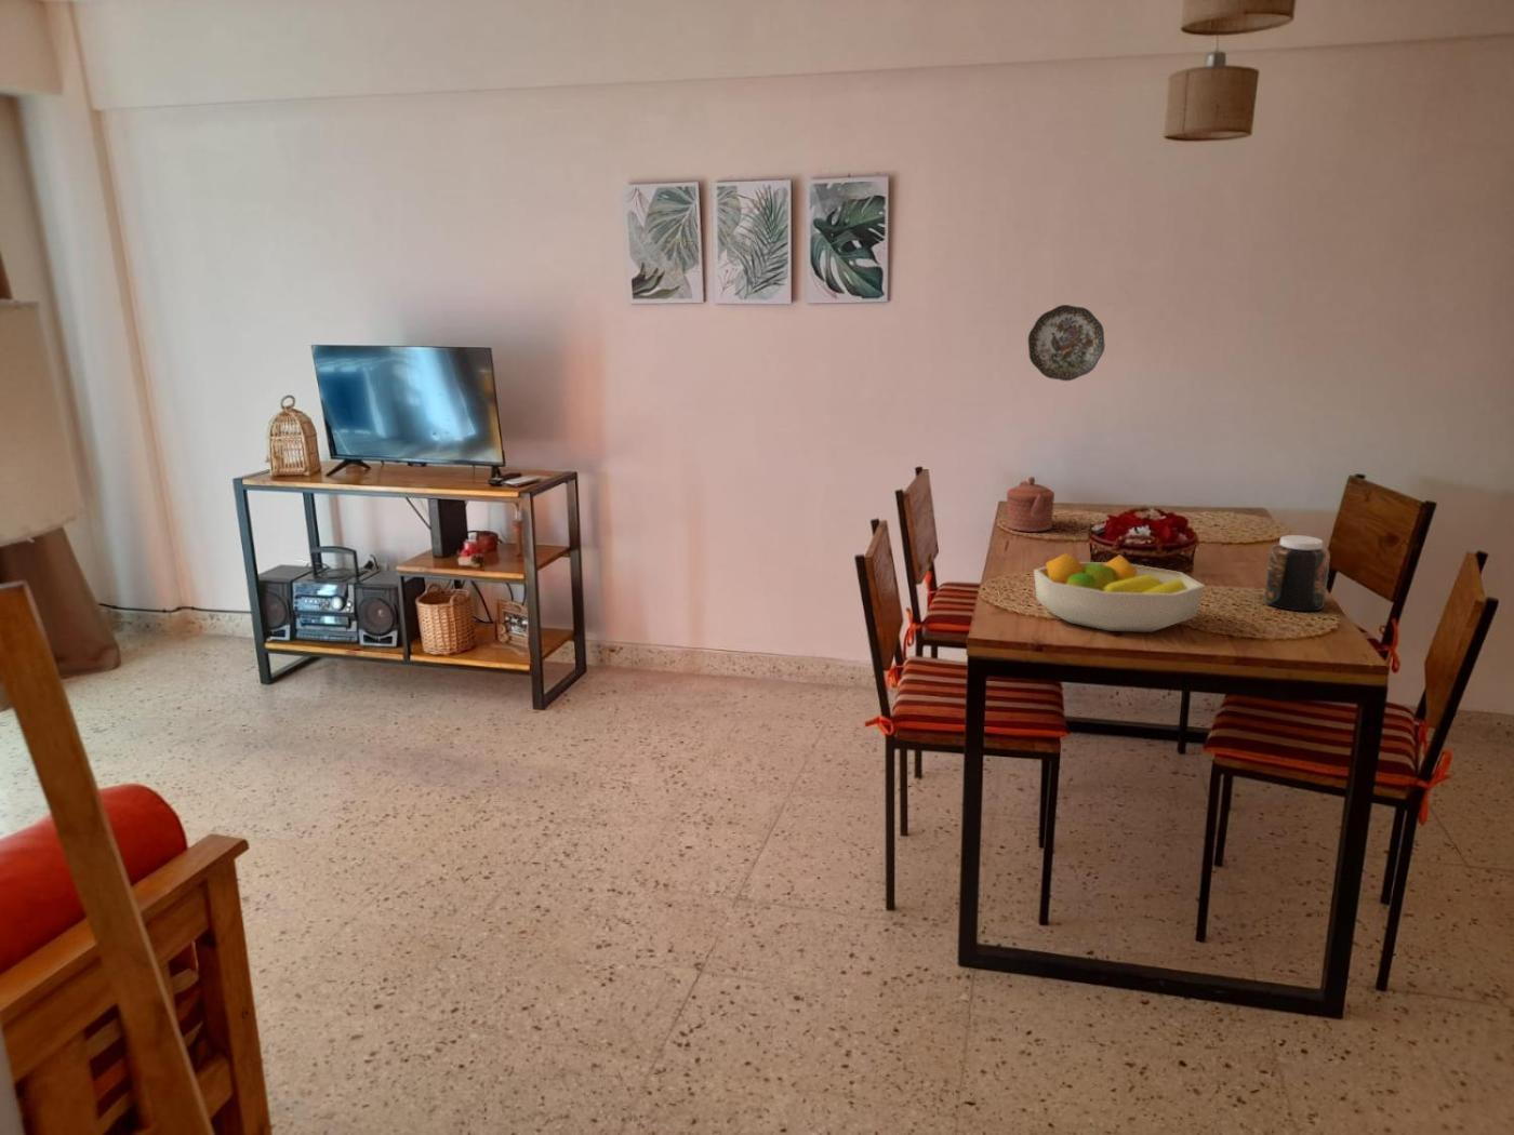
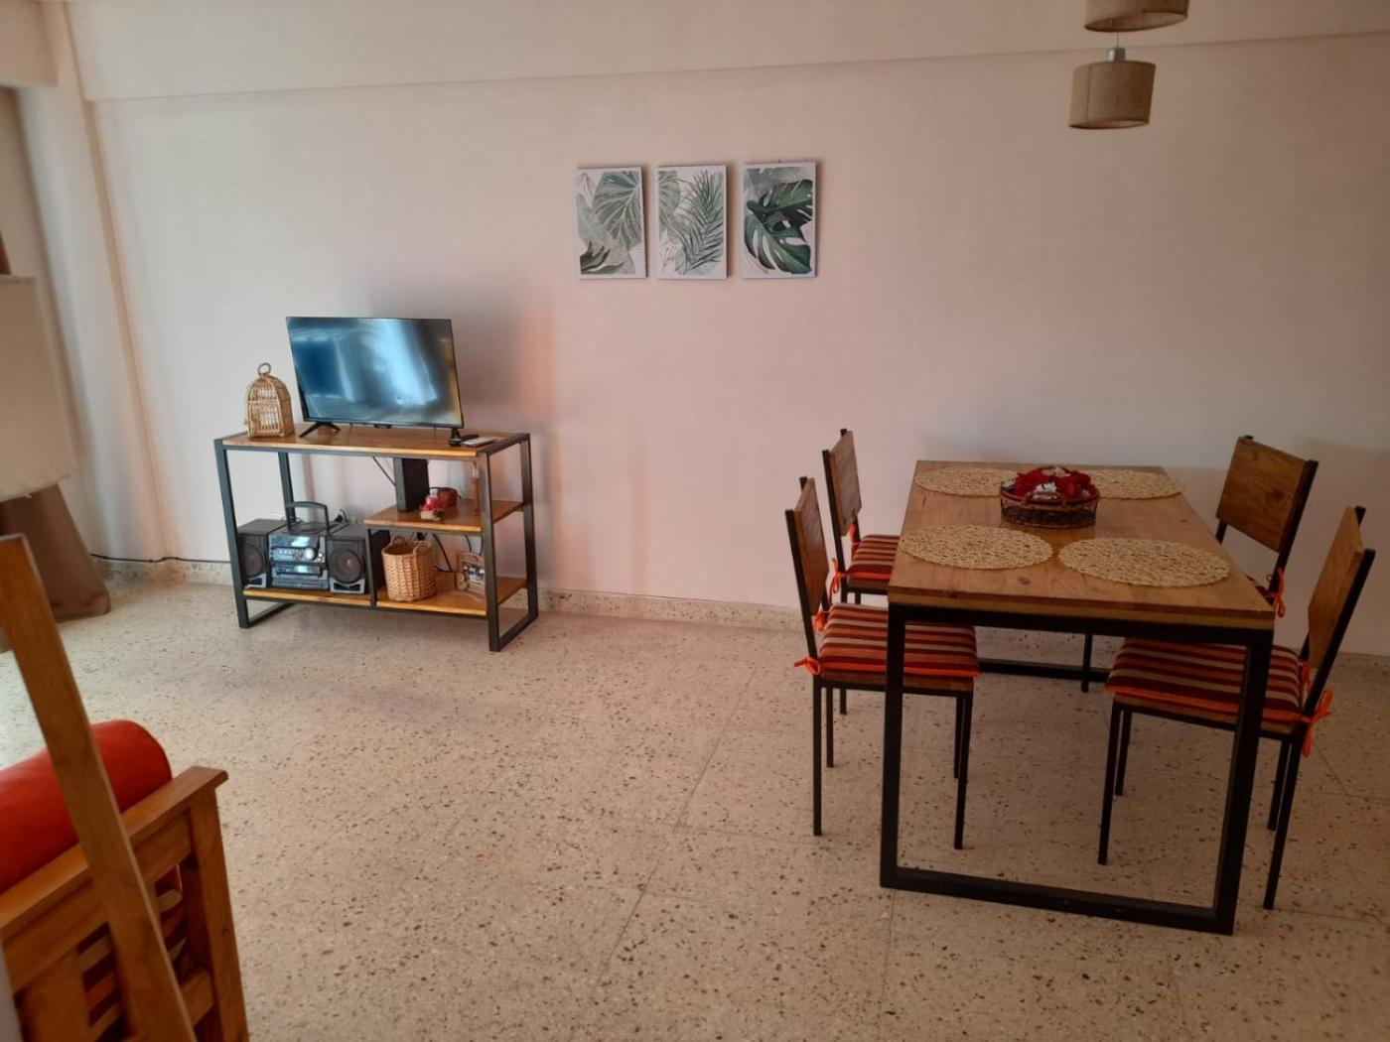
- jar (1297, 572)
- fruit bowl (1115, 588)
- decorative plate (1066, 342)
- teapot (1030, 502)
